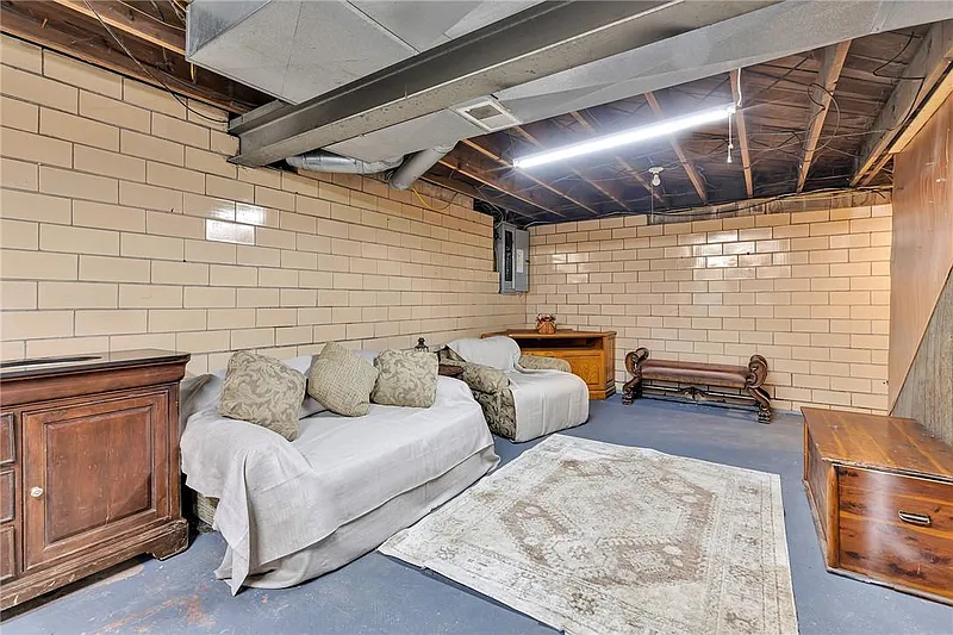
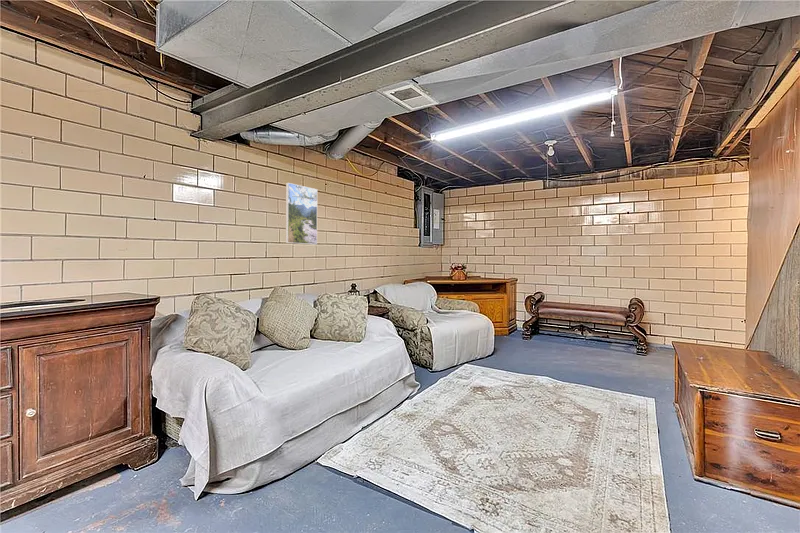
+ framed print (302, 215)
